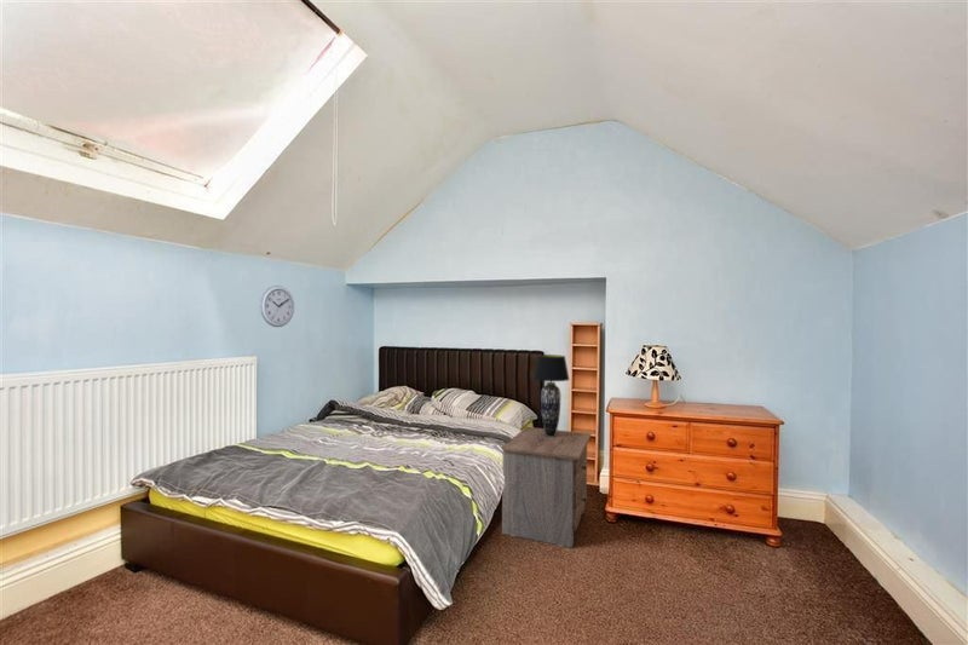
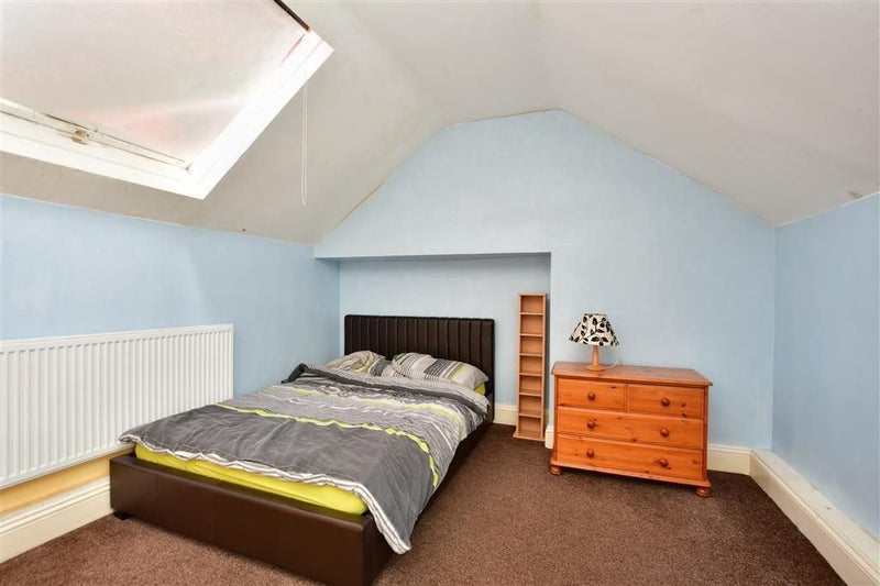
- nightstand (549, 480)
- table lamp (551, 395)
- wall clock (278, 306)
